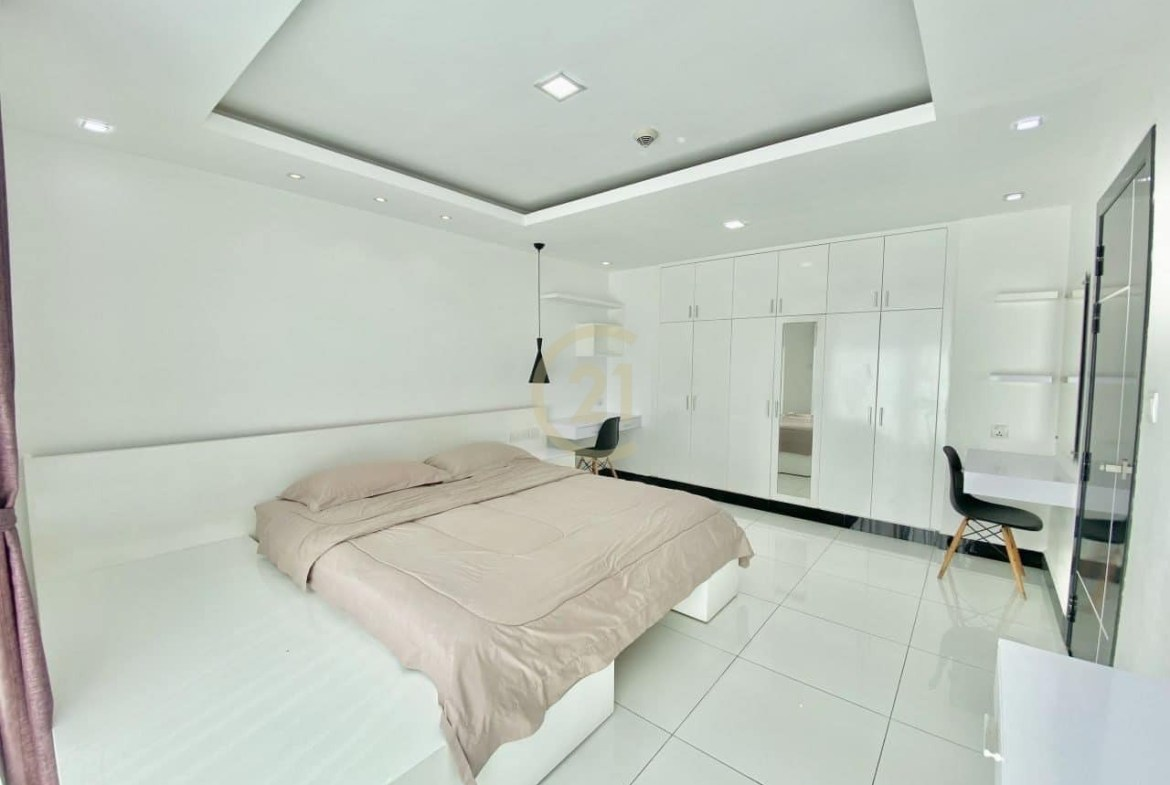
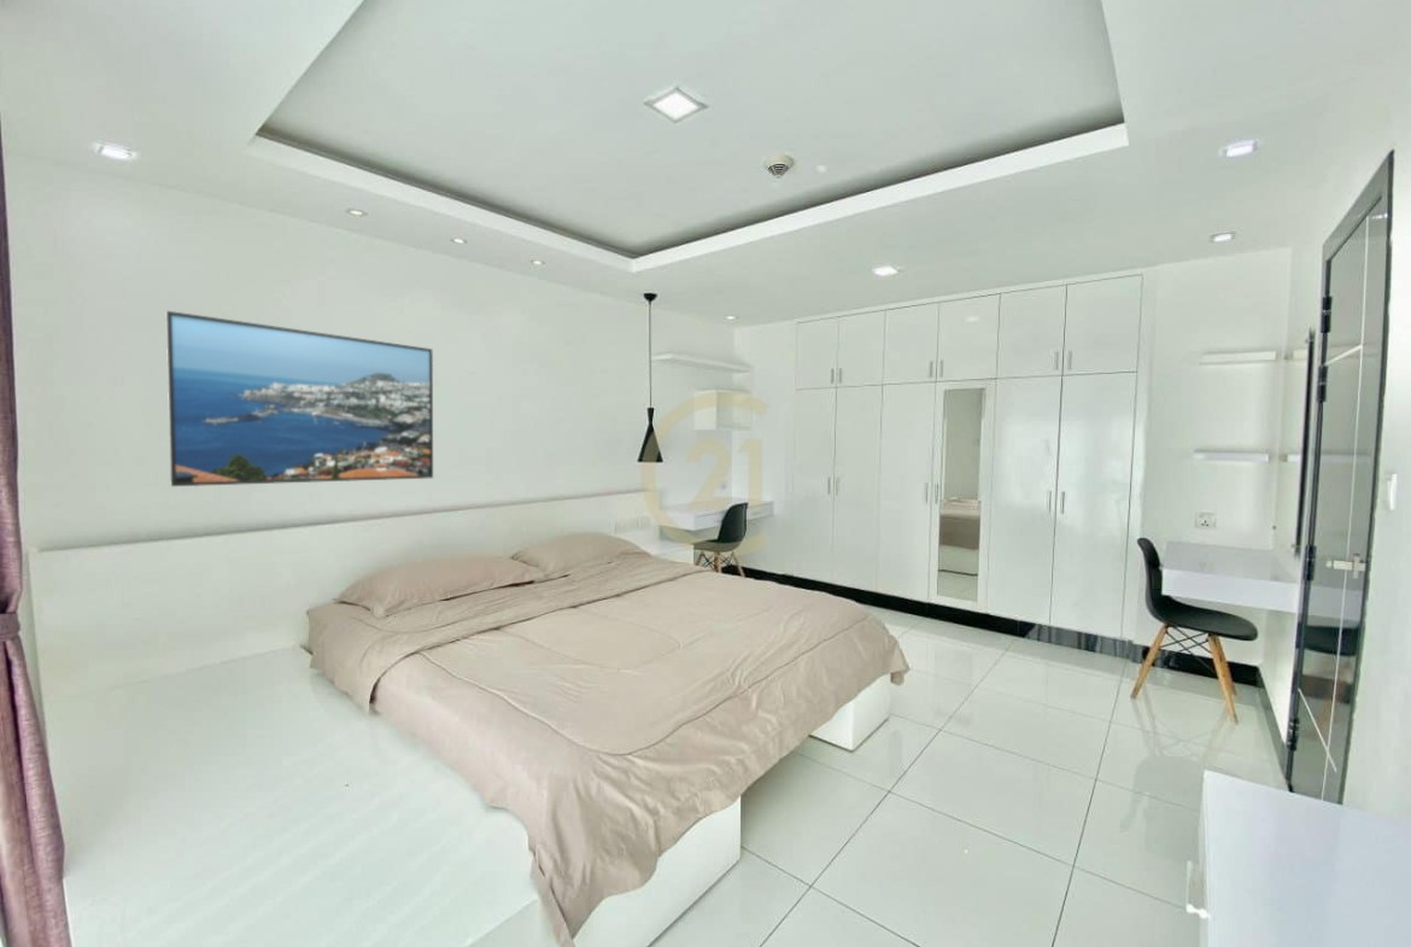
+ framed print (320, 407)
